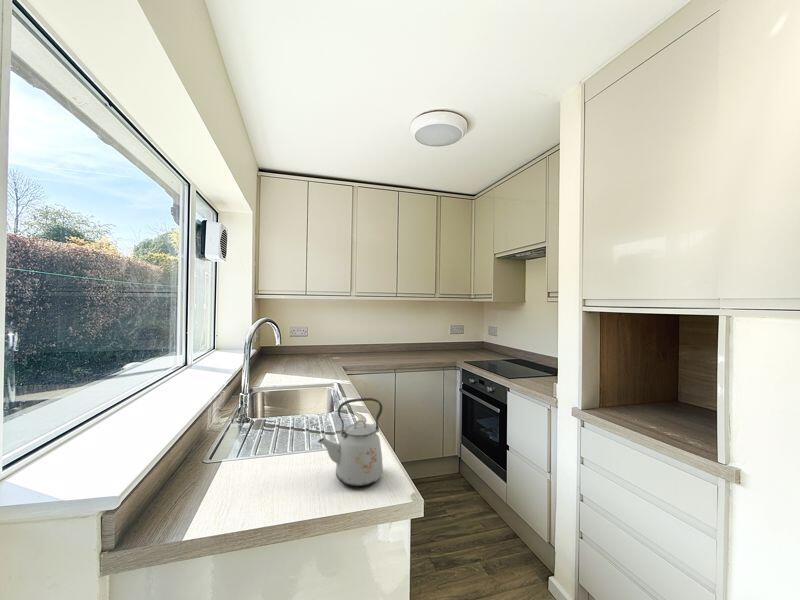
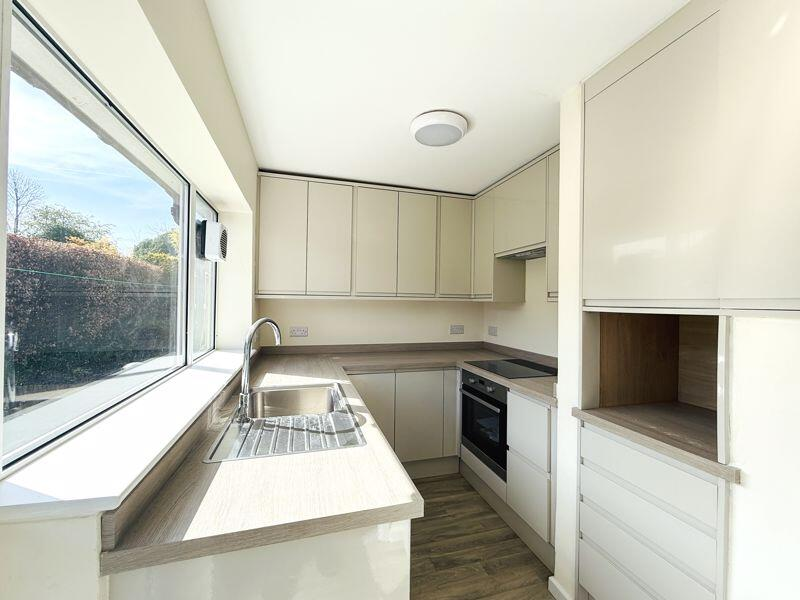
- kettle (351, 439)
